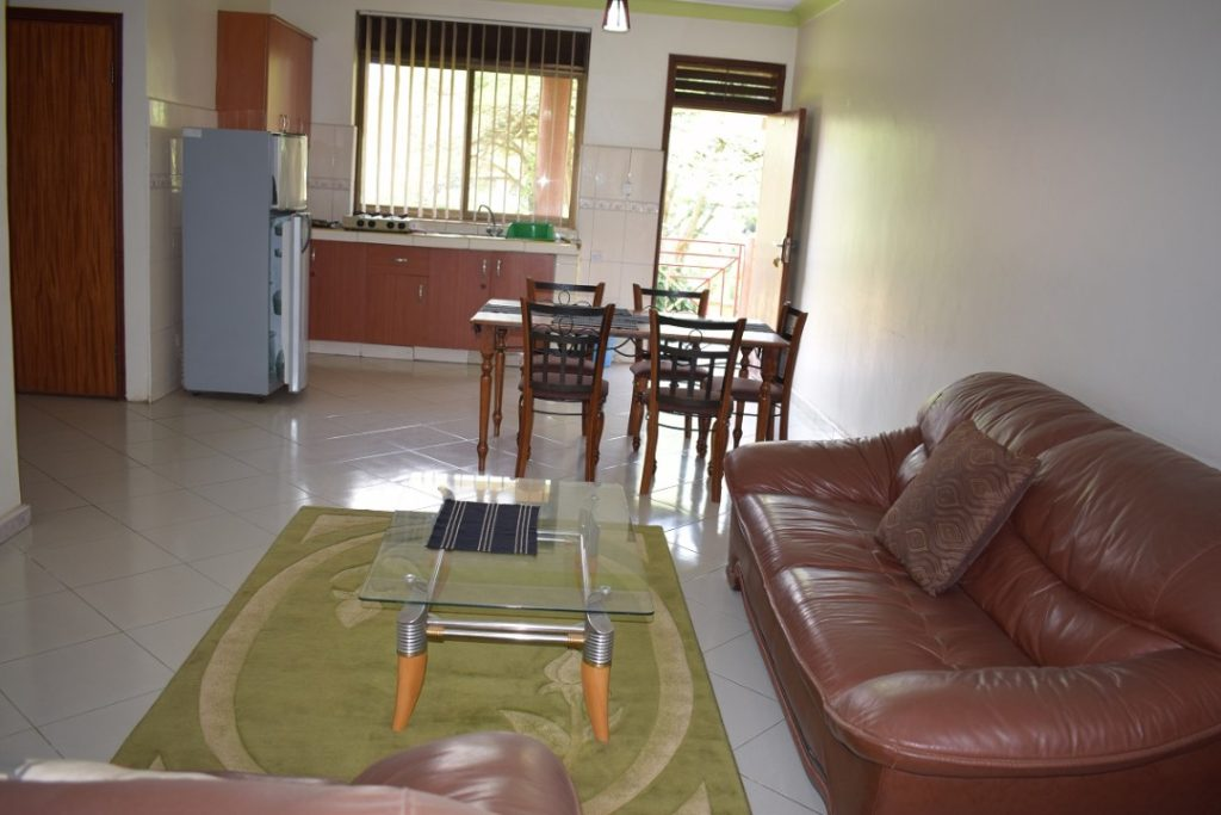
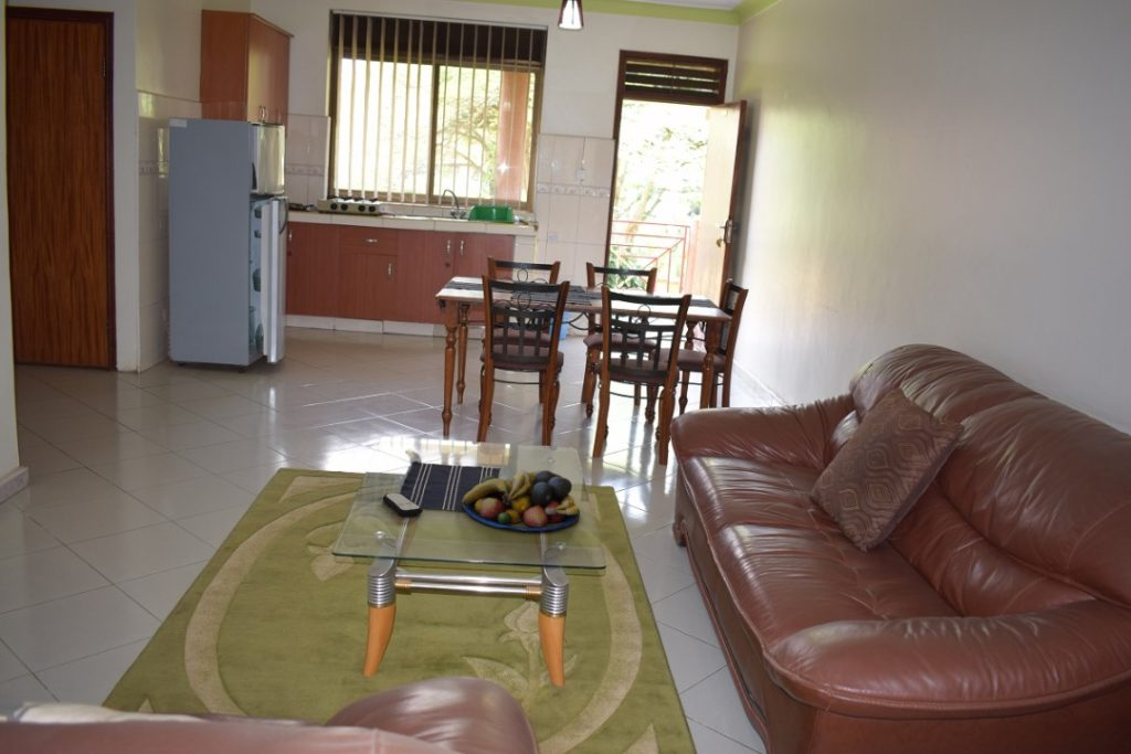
+ fruit bowl (522, 491)
+ remote control (401, 503)
